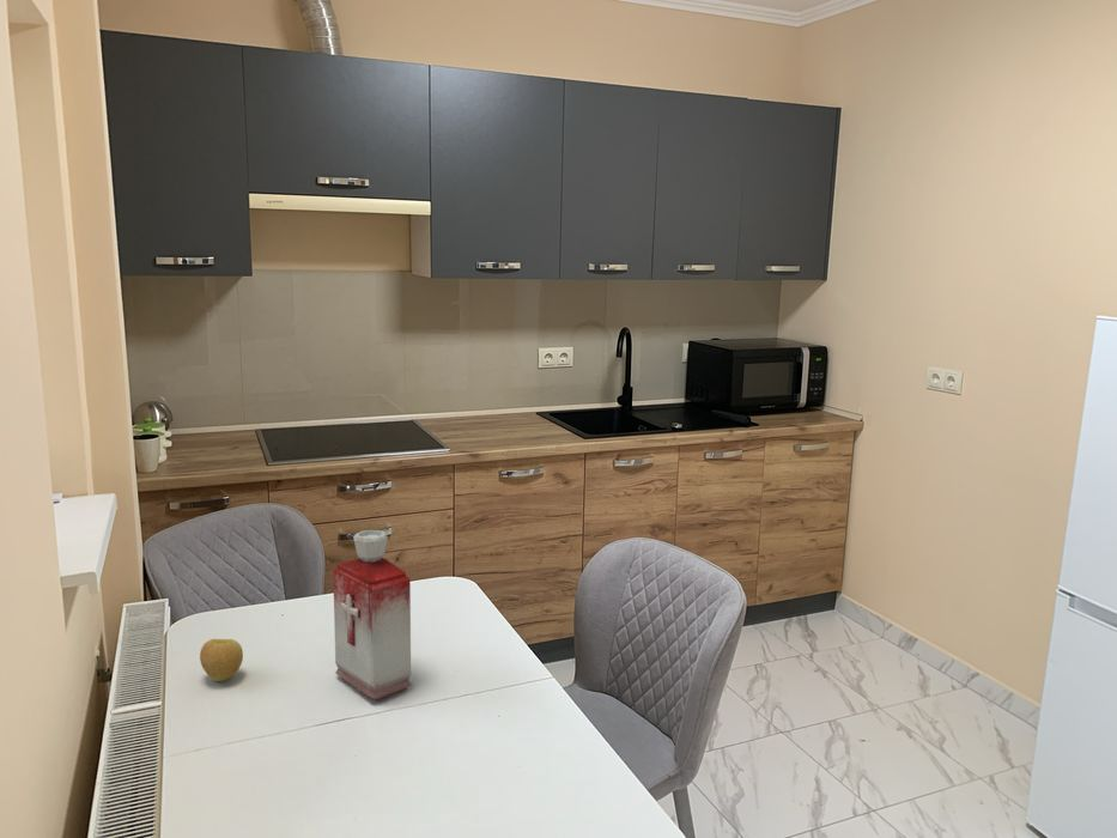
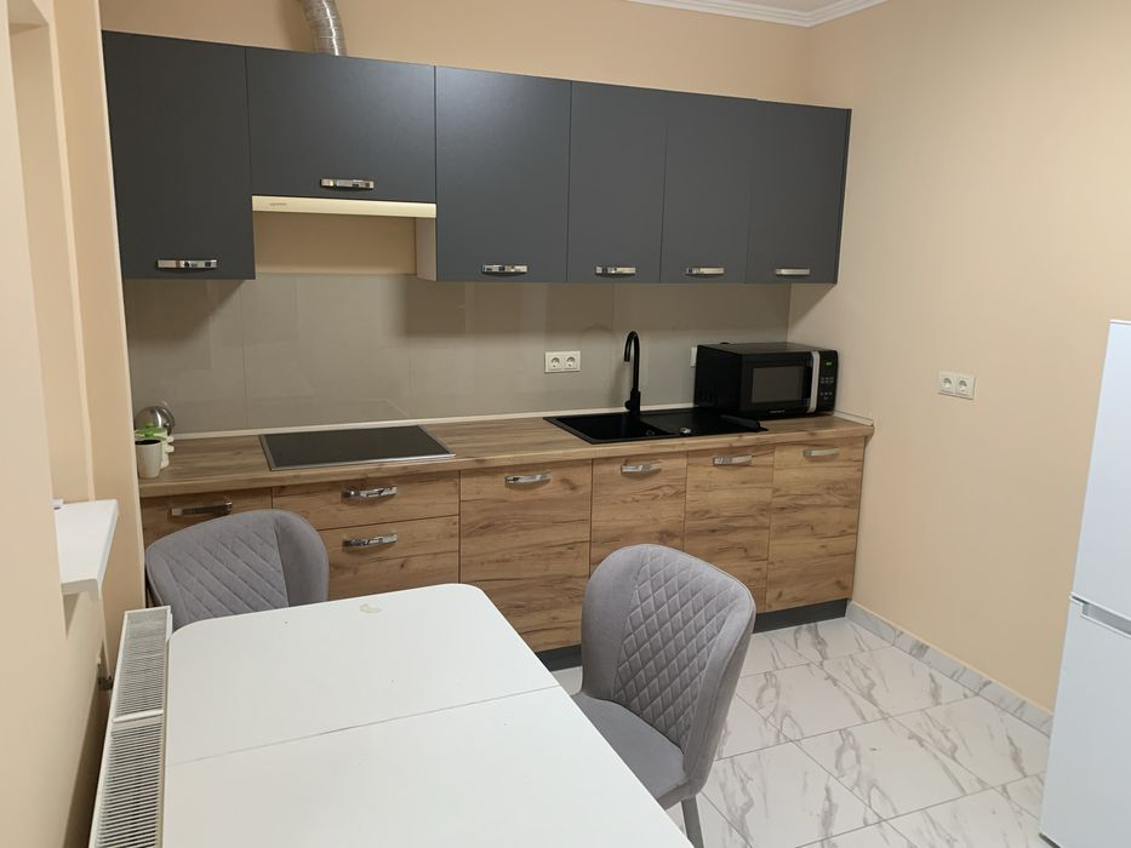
- bottle (371, 609)
- apple (220, 658)
